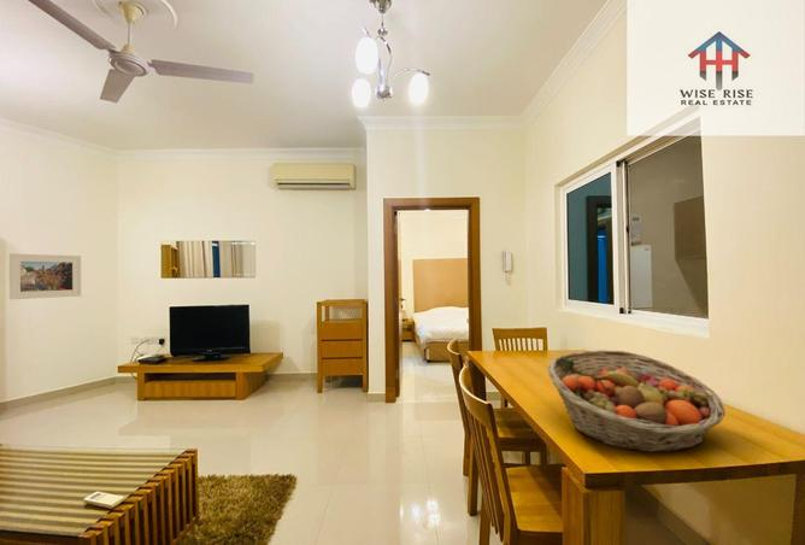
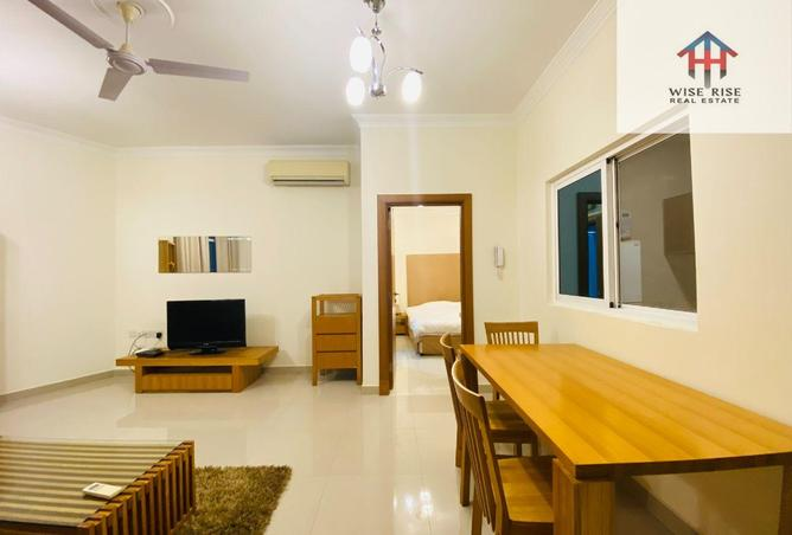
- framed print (47, 276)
- fruit basket (628, 394)
